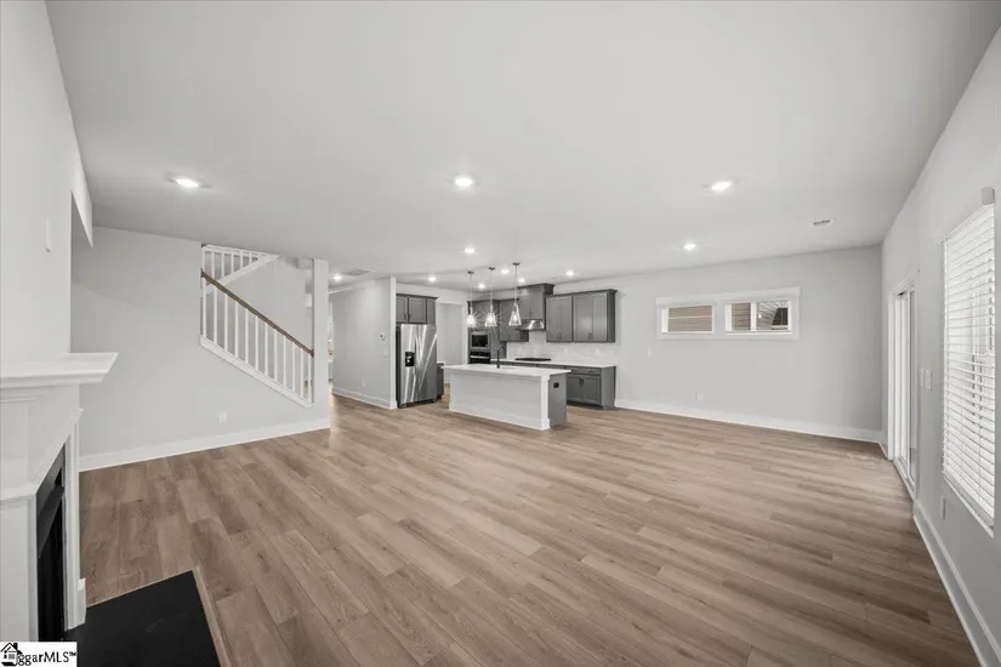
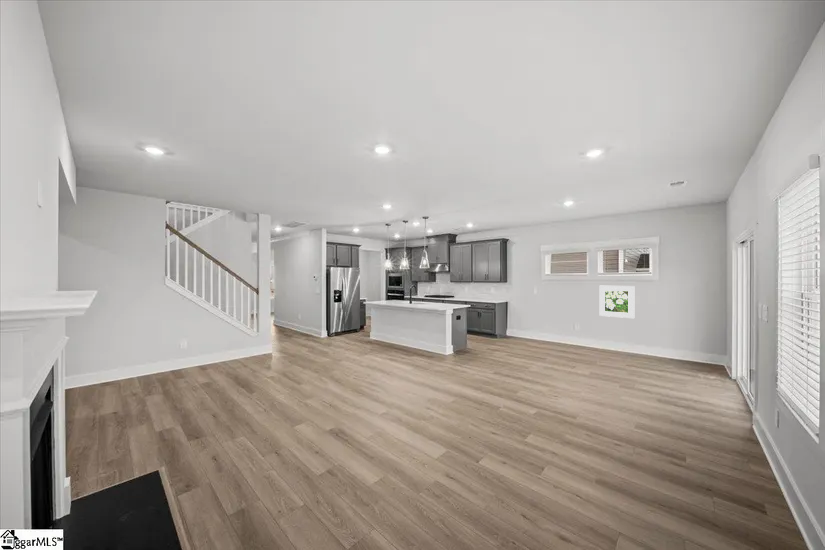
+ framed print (616, 301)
